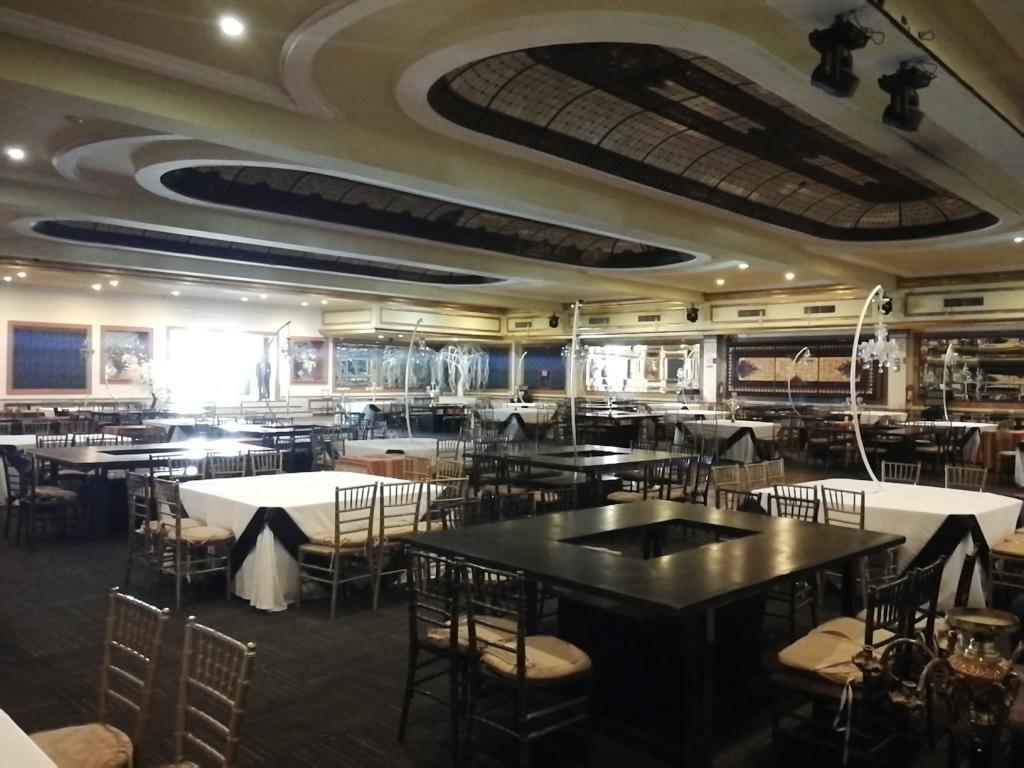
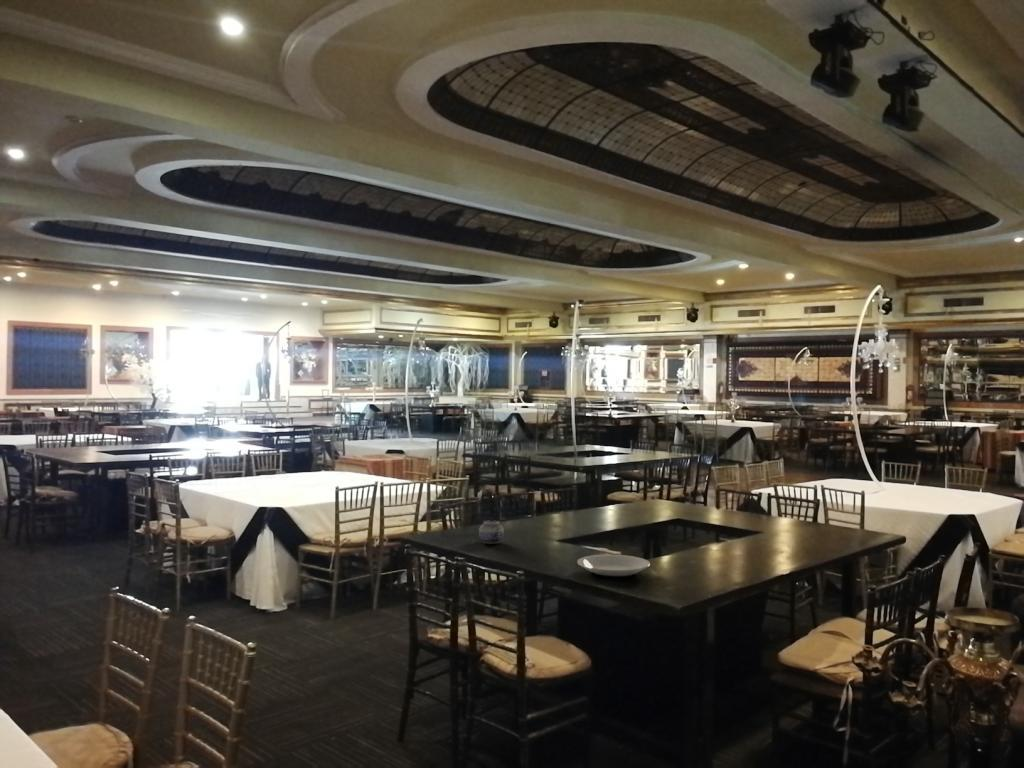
+ plate (613, 567)
+ teapot (491, 529)
